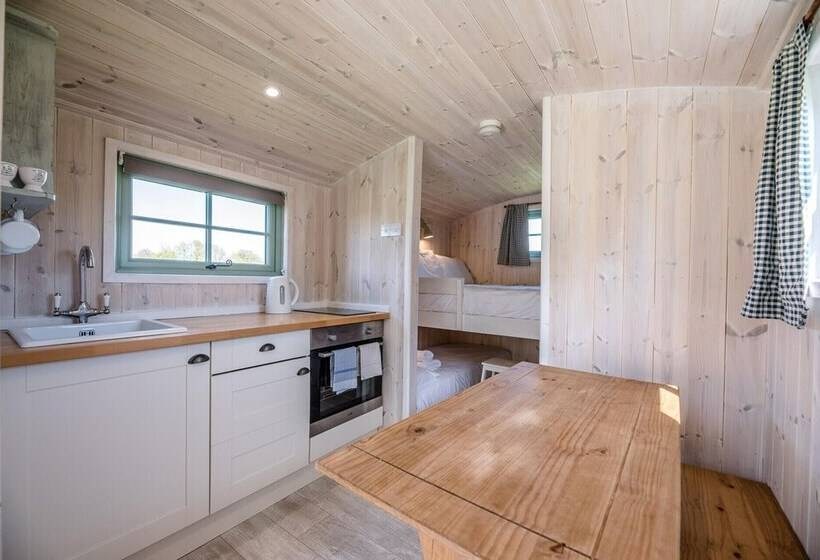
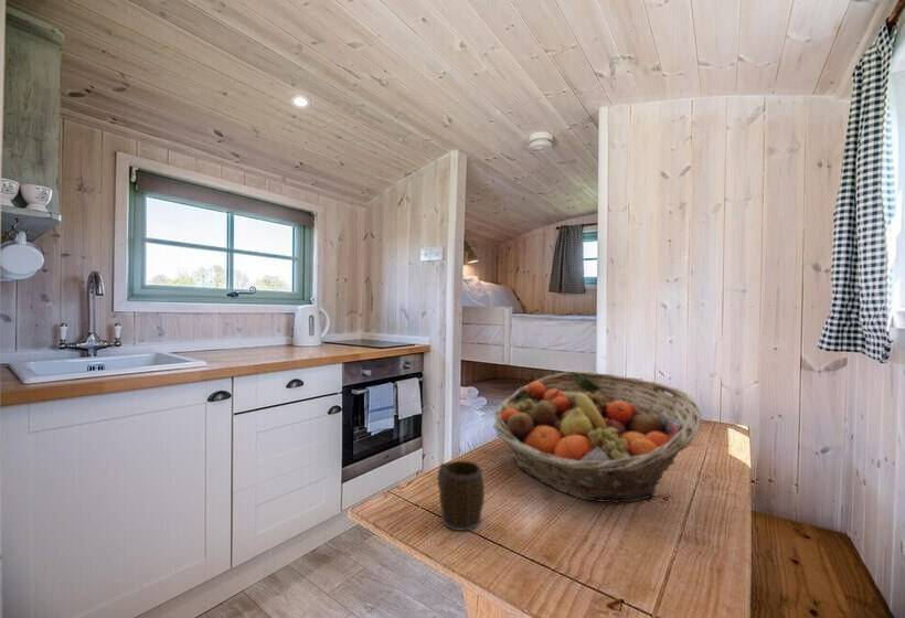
+ mug (455, 489)
+ fruit basket (585, 425)
